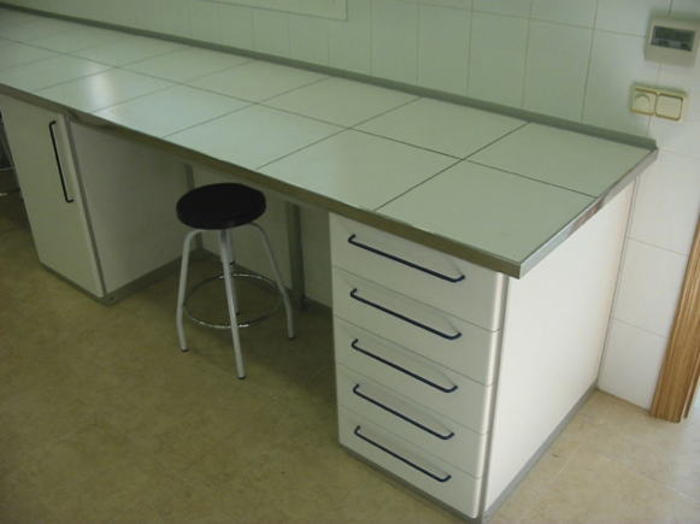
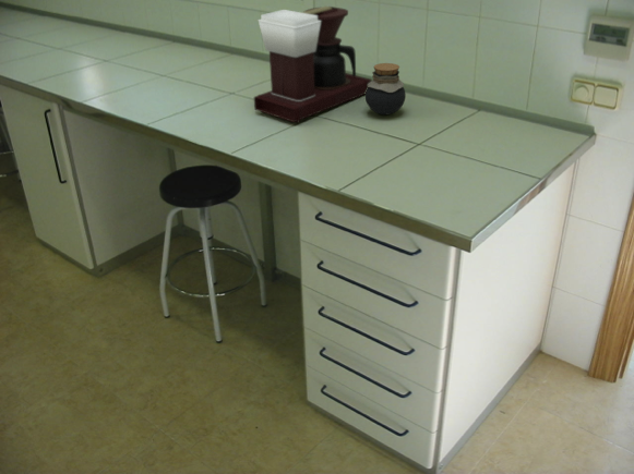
+ jar (385, 89)
+ coffee maker (313, 58)
